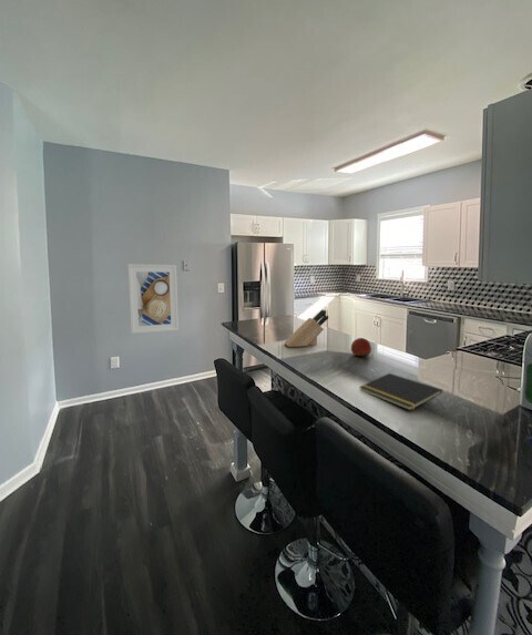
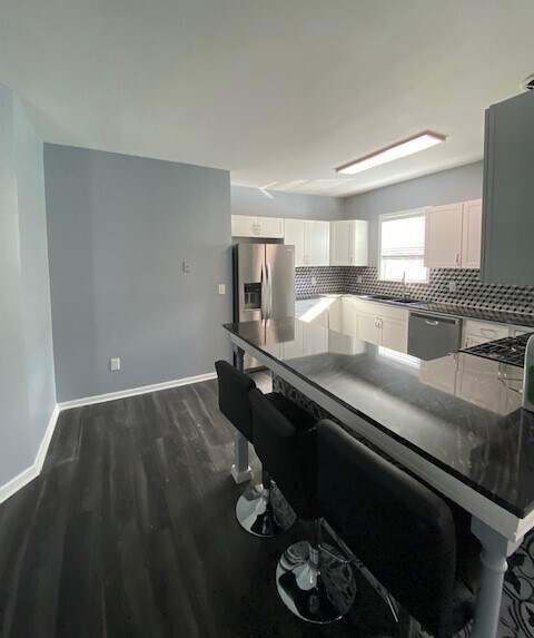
- knife block (306, 327)
- notepad (398, 389)
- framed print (154, 298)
- fruit (360, 347)
